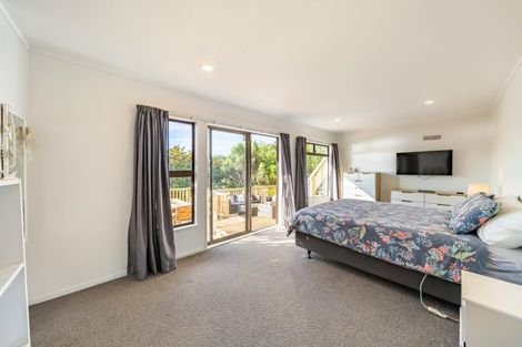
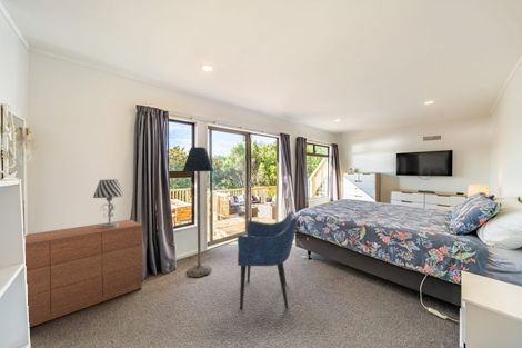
+ floor lamp (199, 209)
+ armchair (270, 253)
+ dresser (74, 267)
+ table lamp (109, 202)
